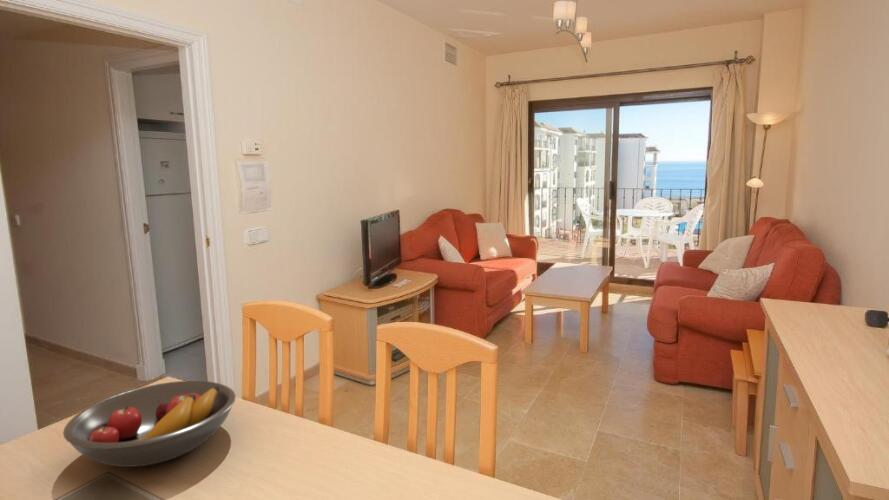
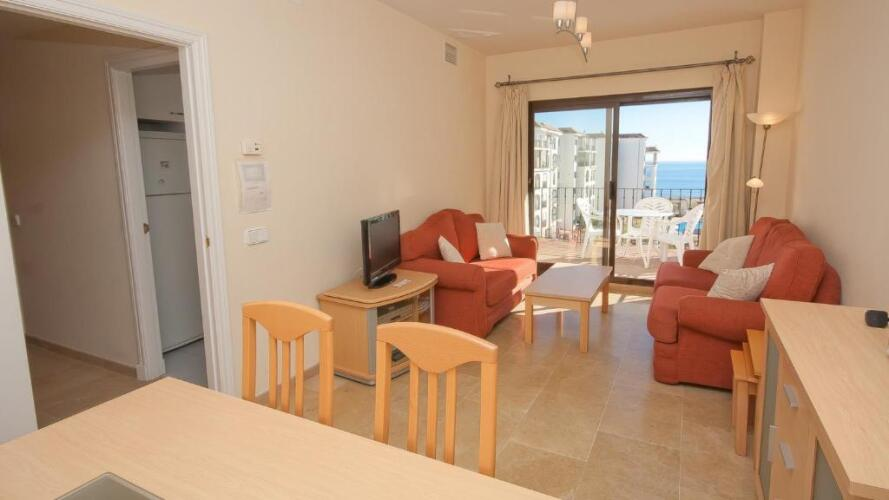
- fruit bowl (156, 422)
